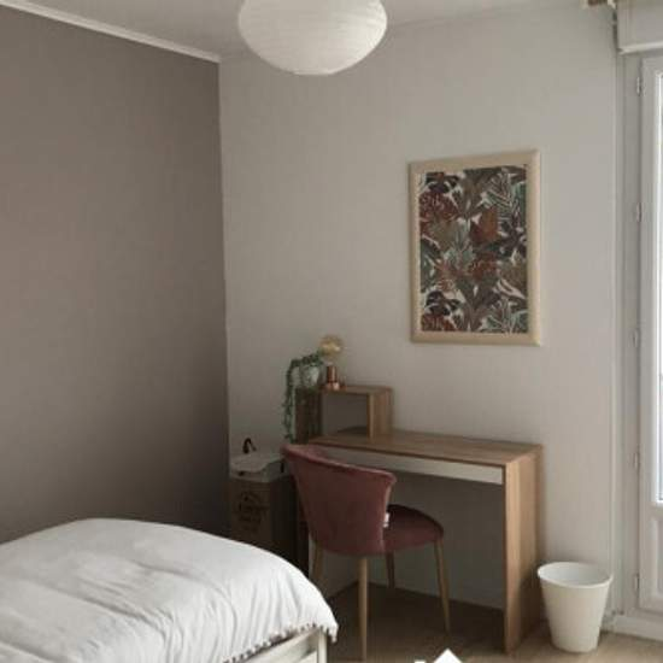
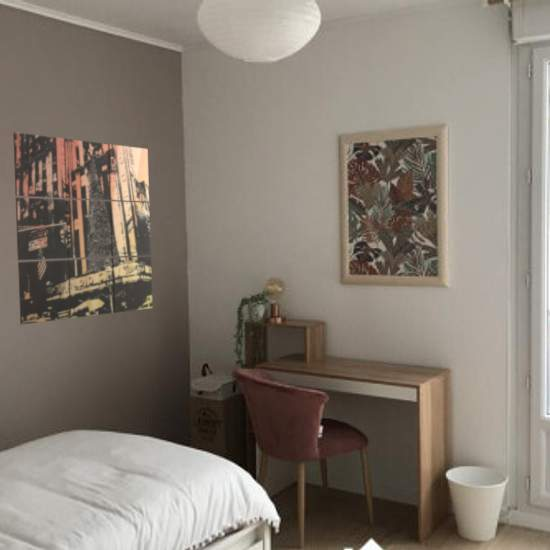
+ wall art (89, 229)
